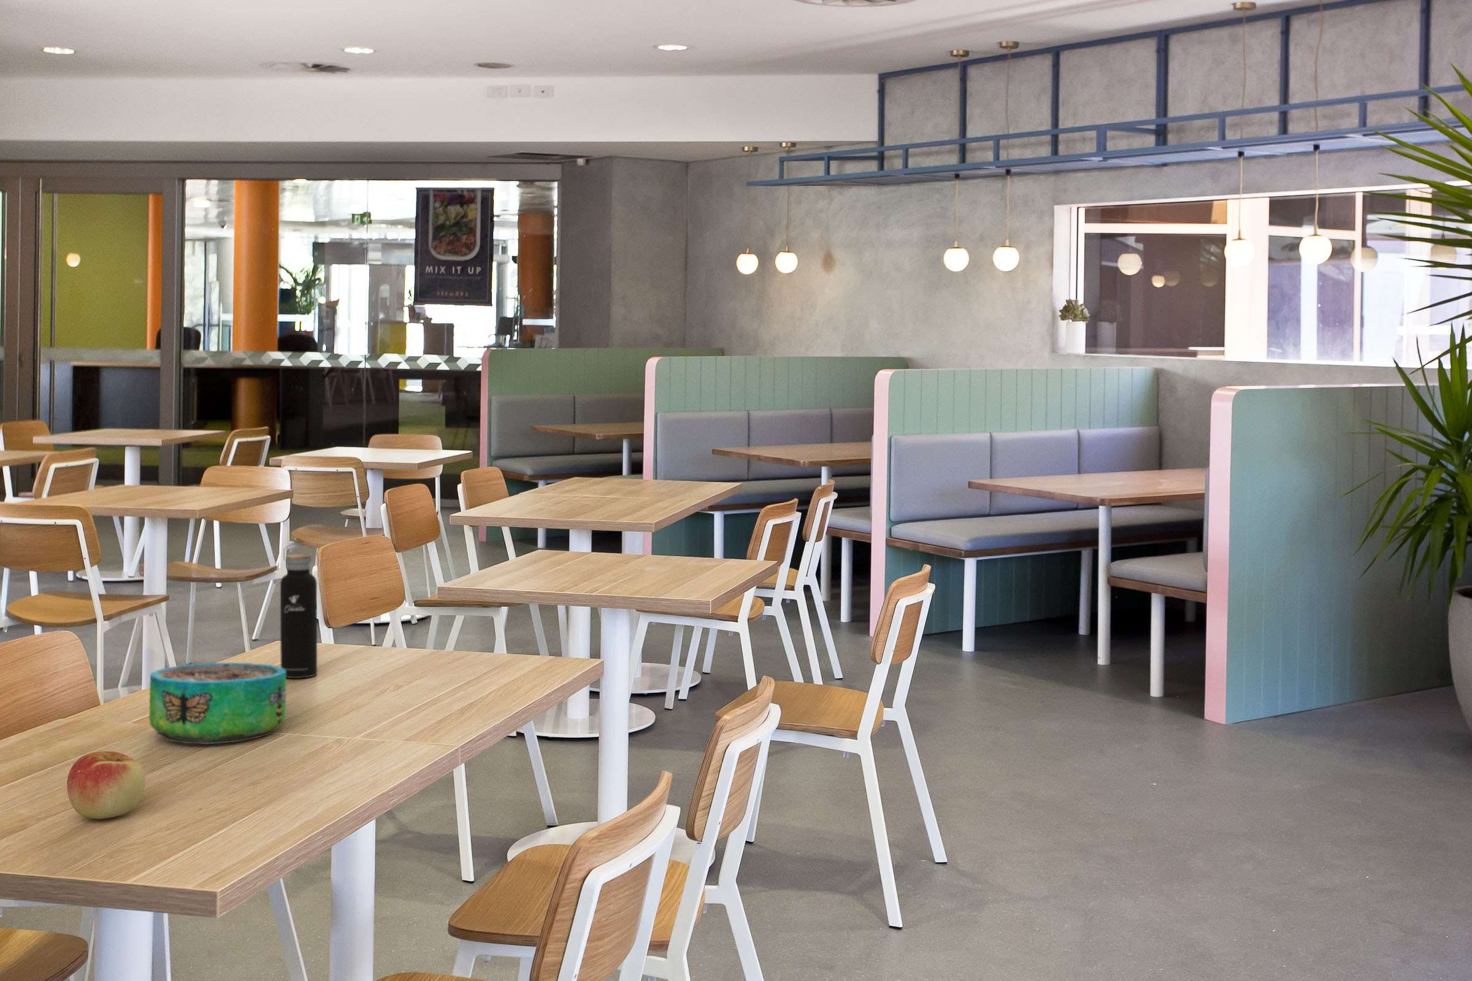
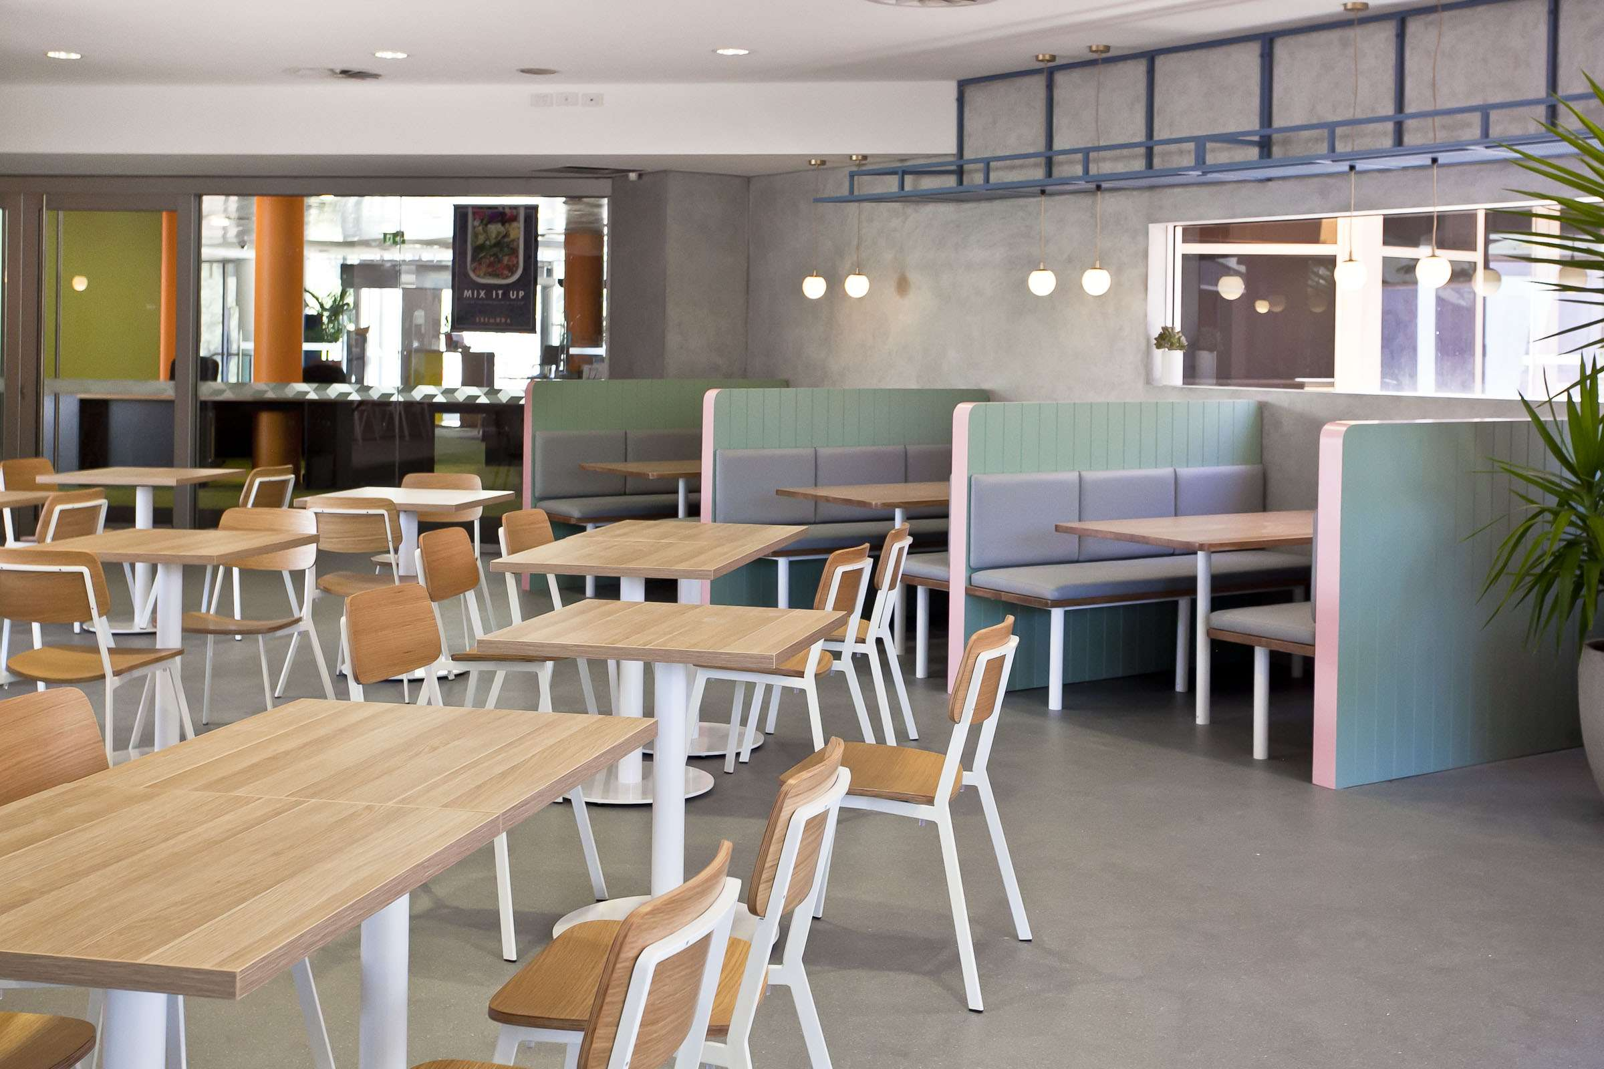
- decorative bowl (219, 701)
- apple (106, 783)
- water bottle (299, 609)
